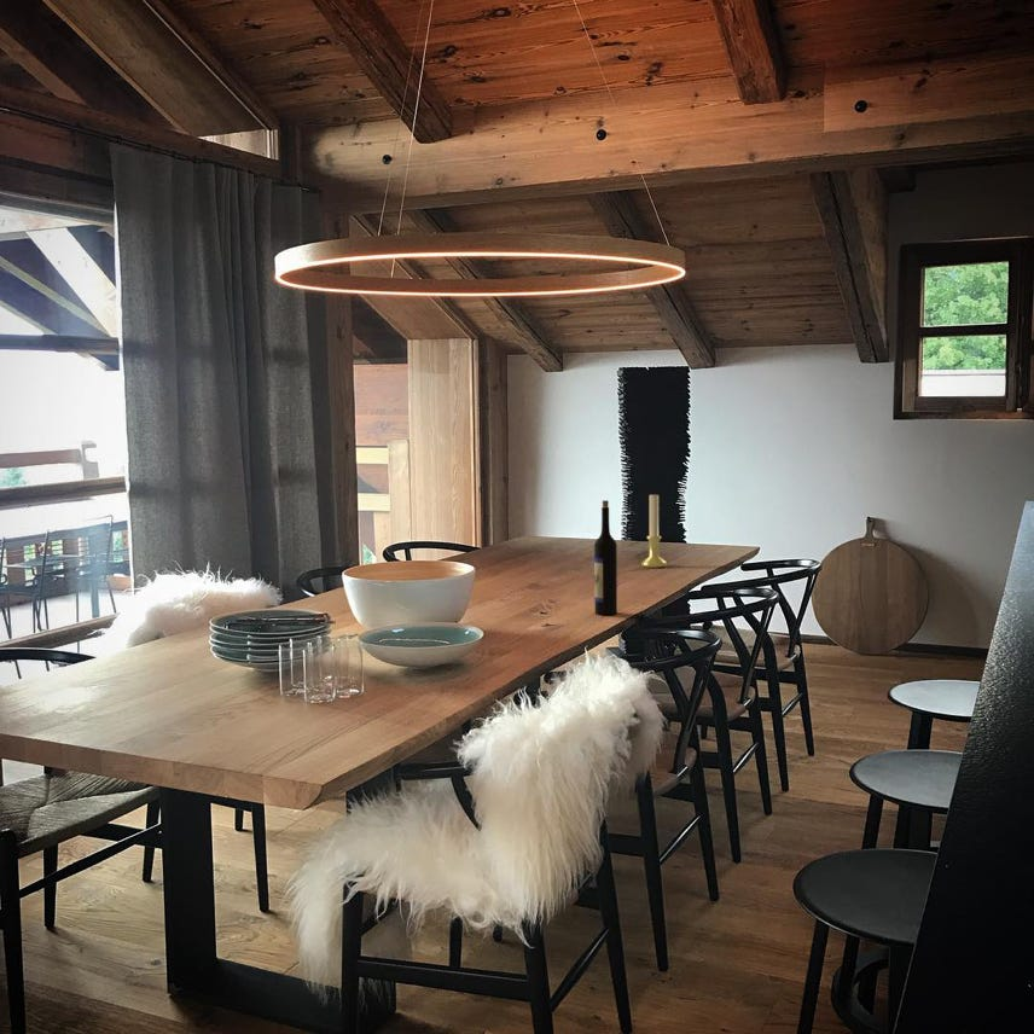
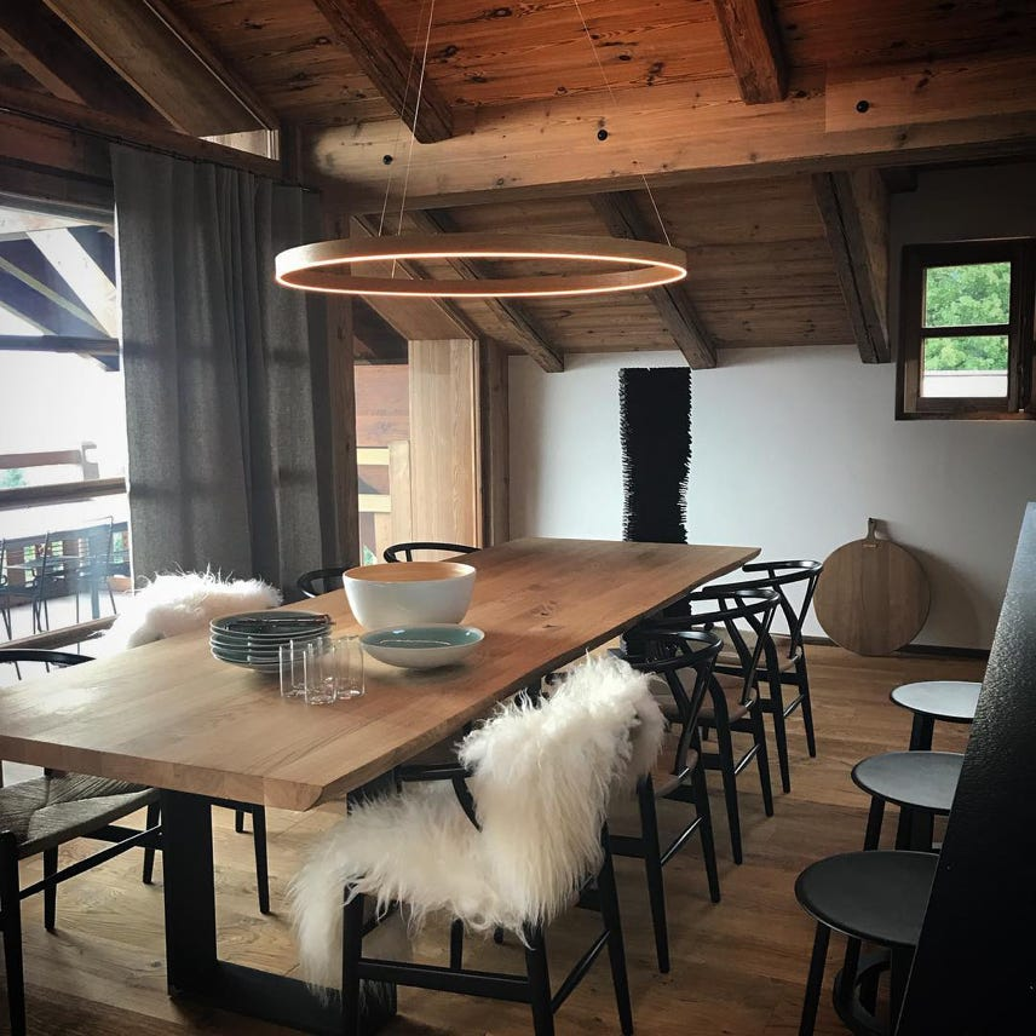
- candle holder (653, 529)
- wine bottle (605, 557)
